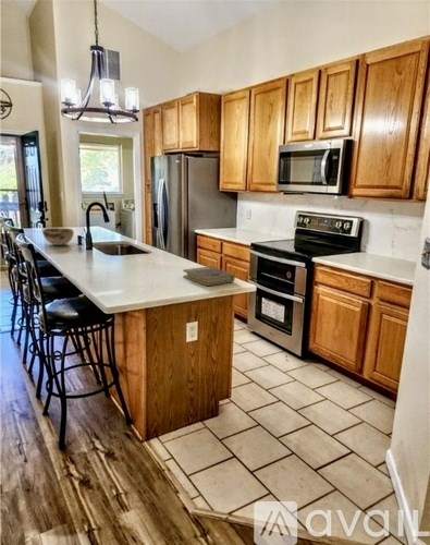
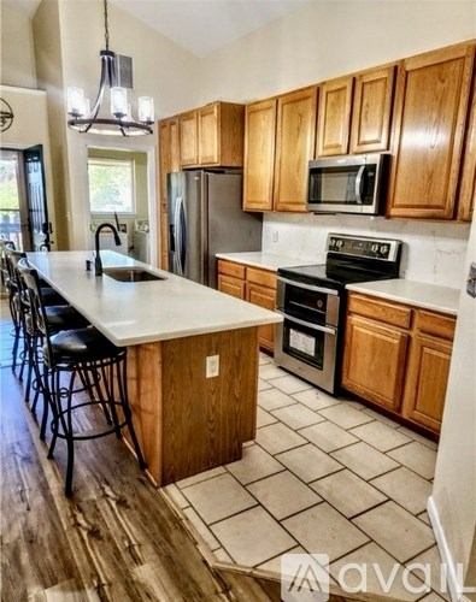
- decorative bowl (59, 237)
- book (208, 275)
